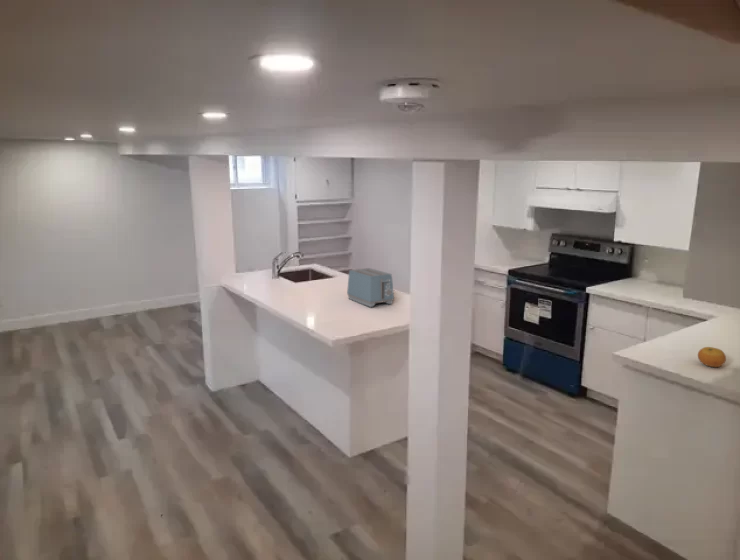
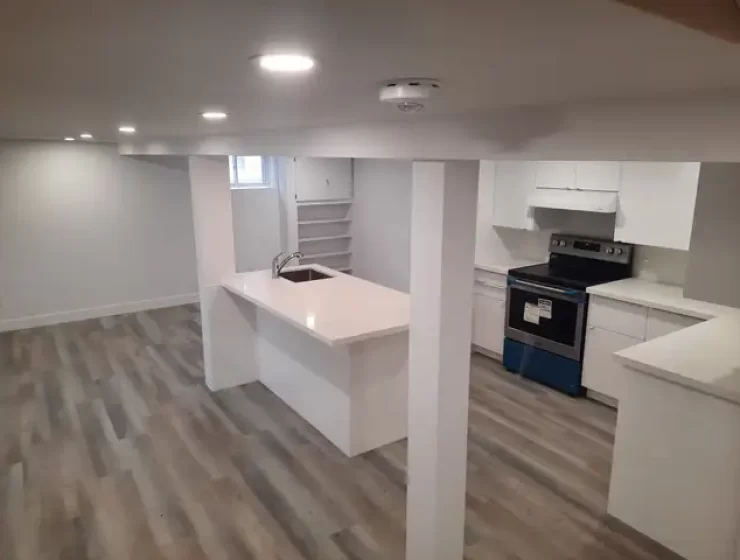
- toaster (371, 287)
- fruit (711, 356)
